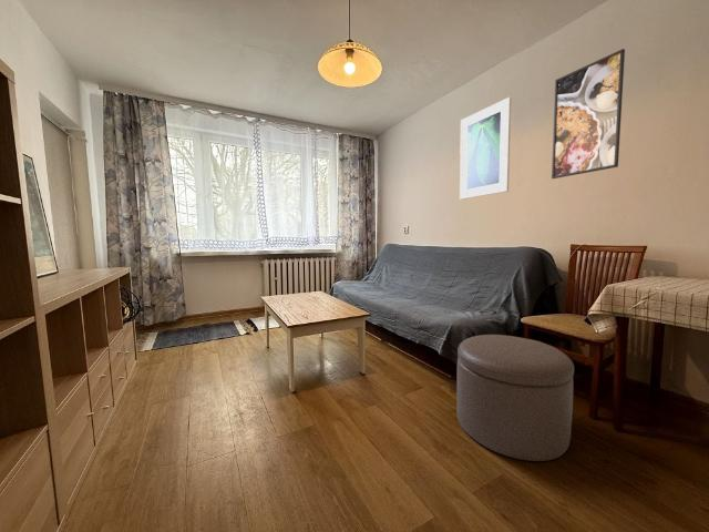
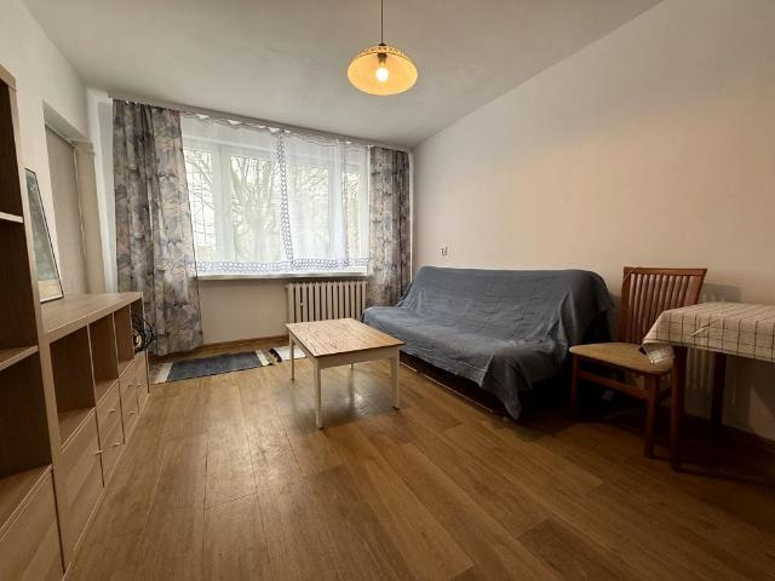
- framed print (584, 120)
- ottoman (510, 386)
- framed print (482, 153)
